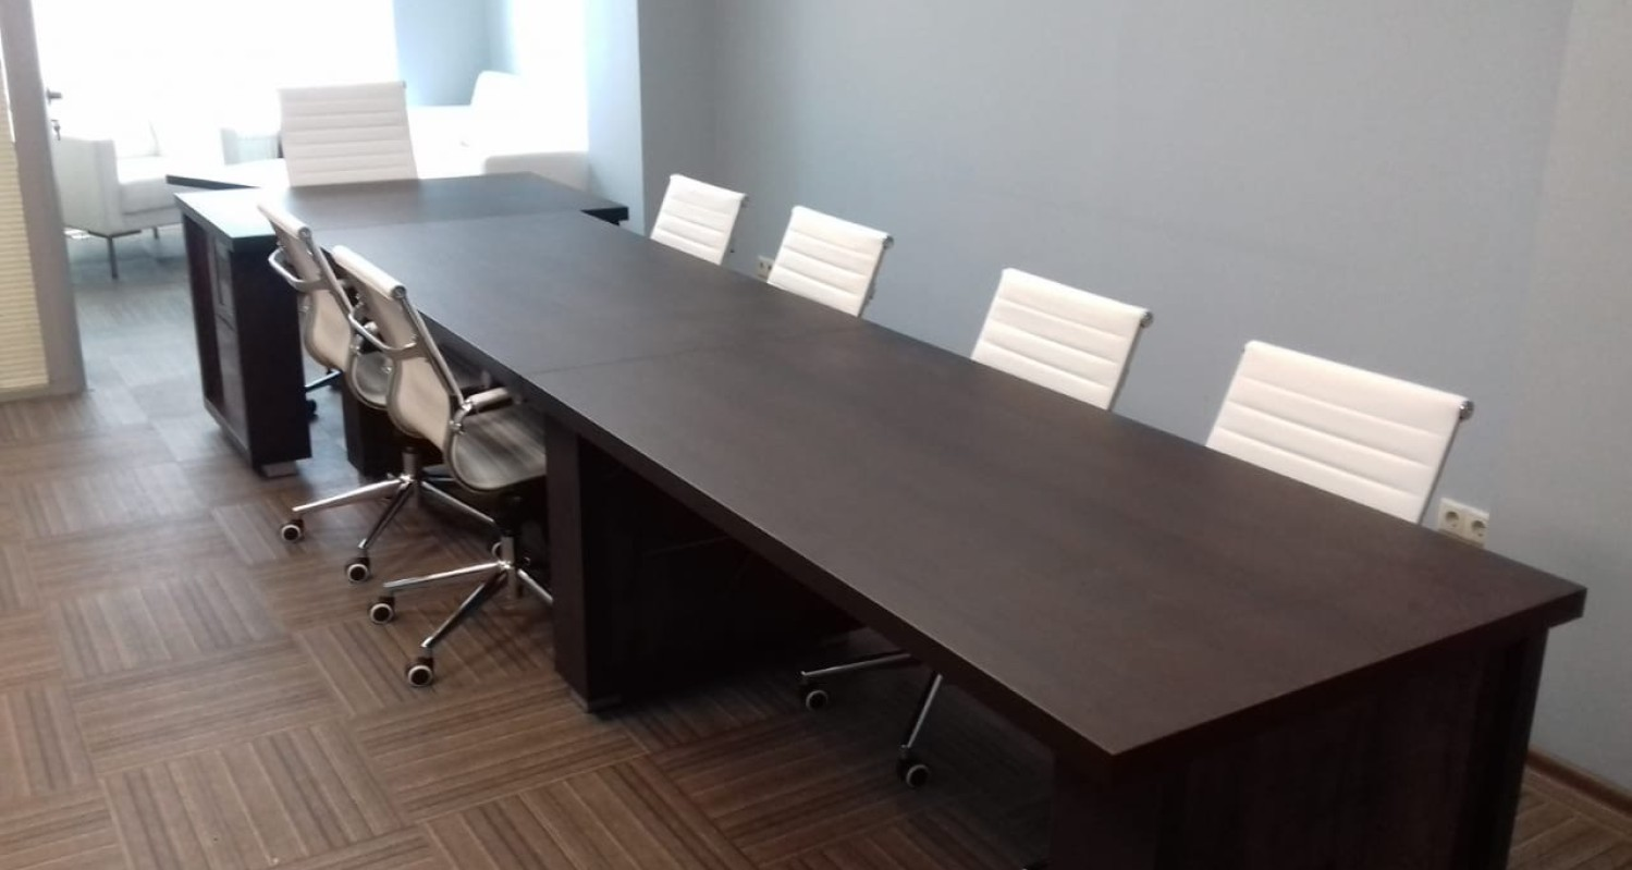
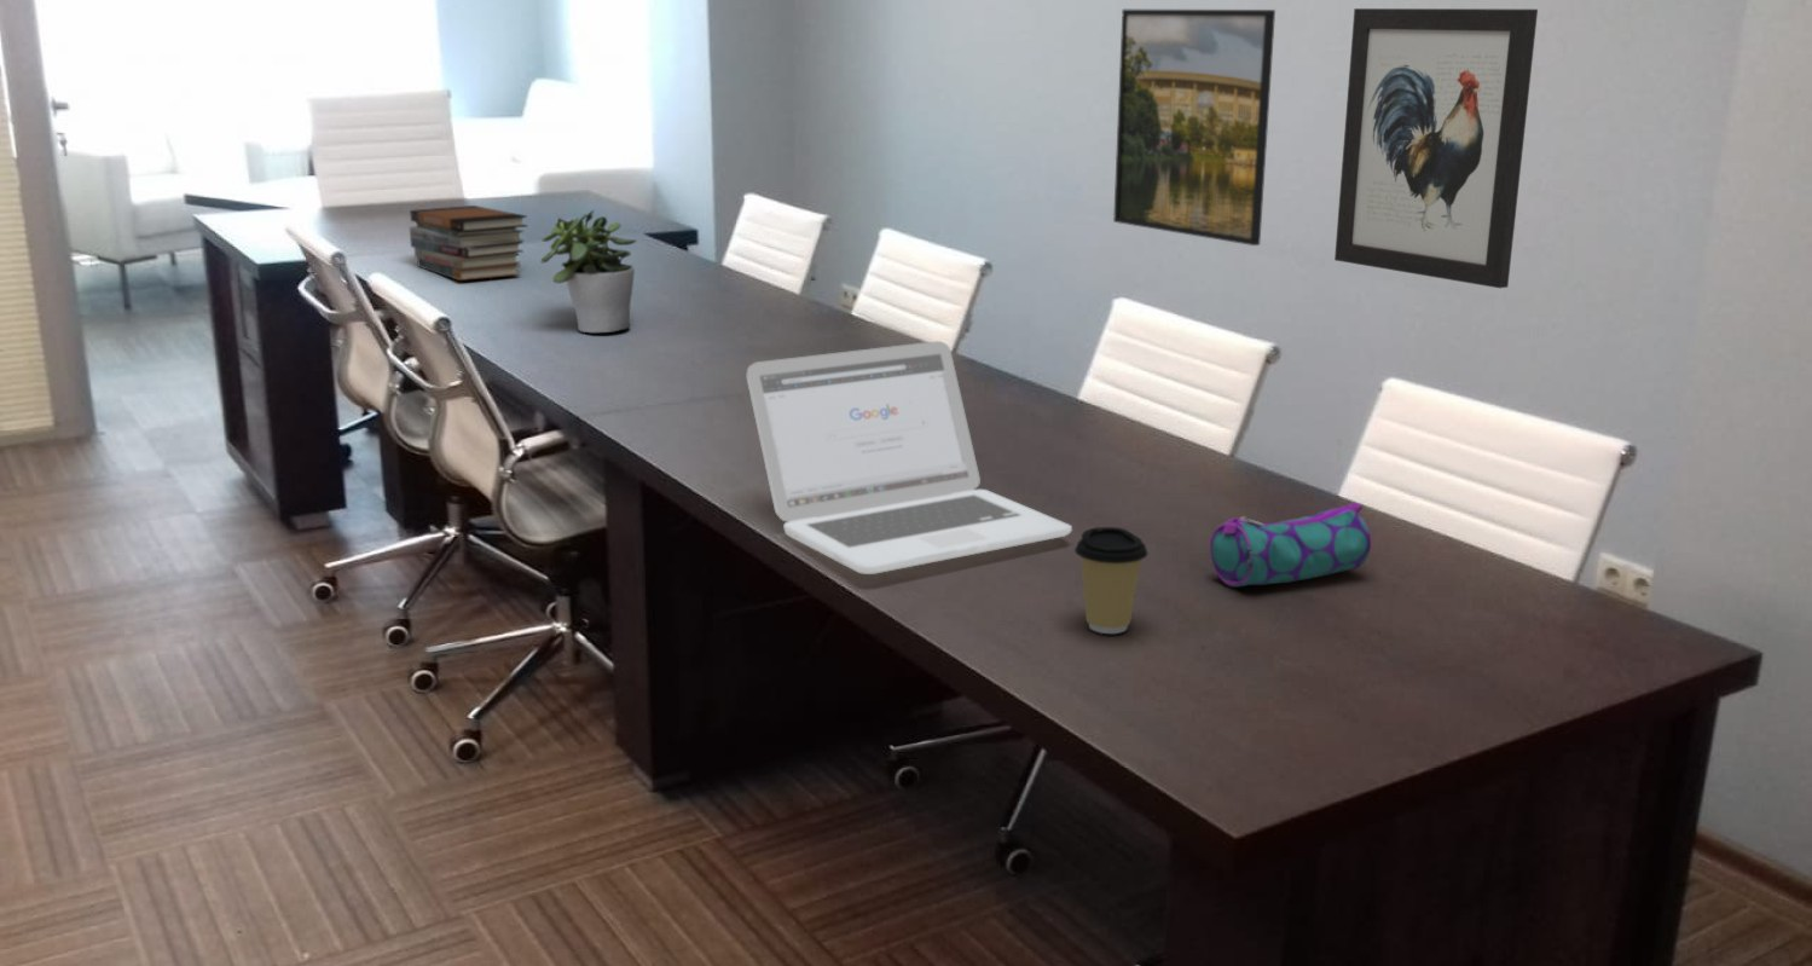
+ wall art (1429, 144)
+ book stack (467, 242)
+ coffee cup (1110, 582)
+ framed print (1188, 123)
+ laptop (908, 450)
+ pencil case (1291, 544)
+ potted plant (584, 270)
